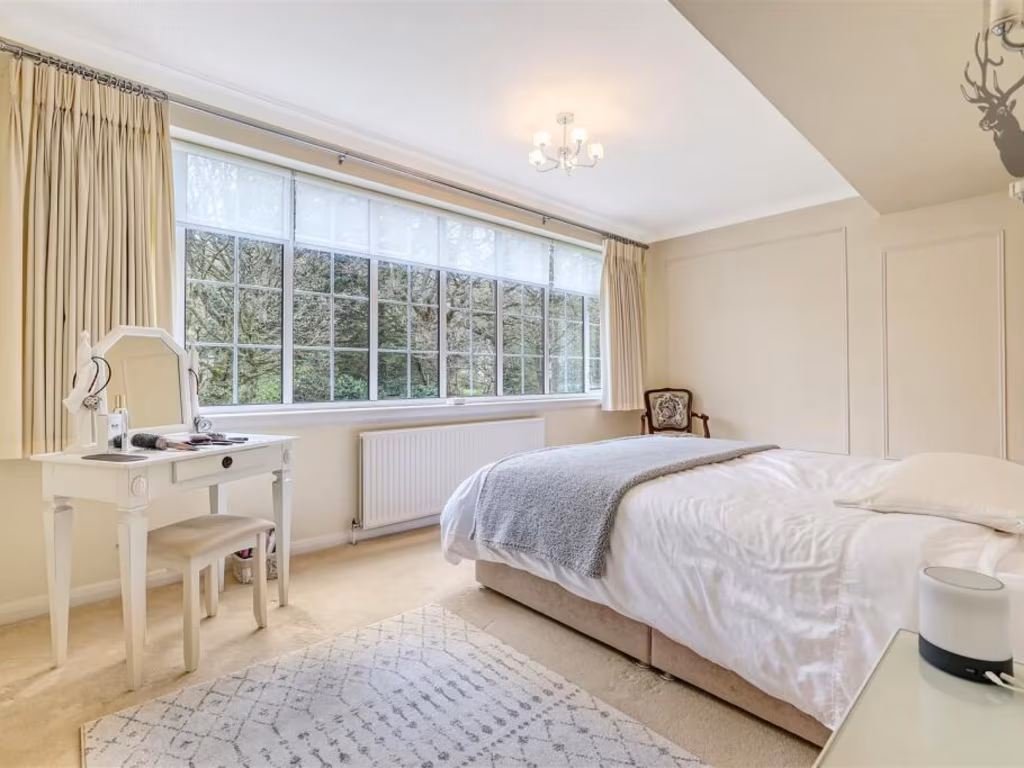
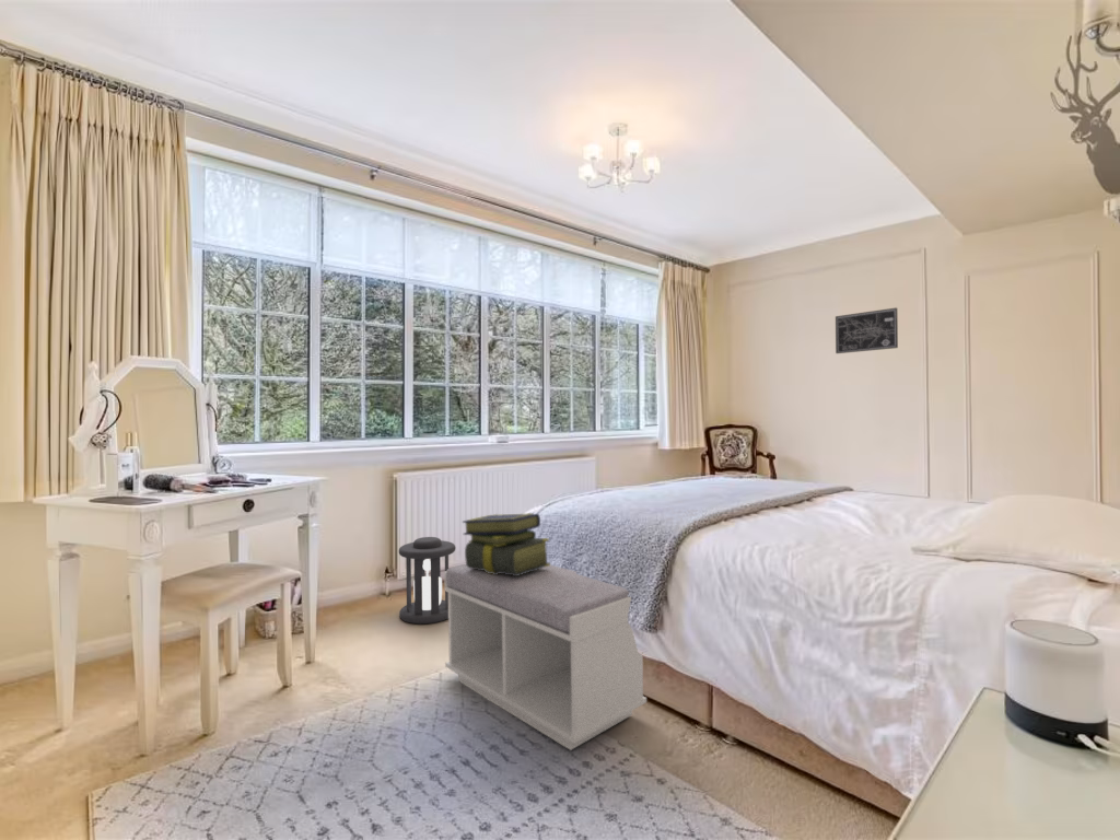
+ bench (537, 635)
+ lantern (428, 576)
+ wall art (865, 331)
+ stack of books (503, 540)
